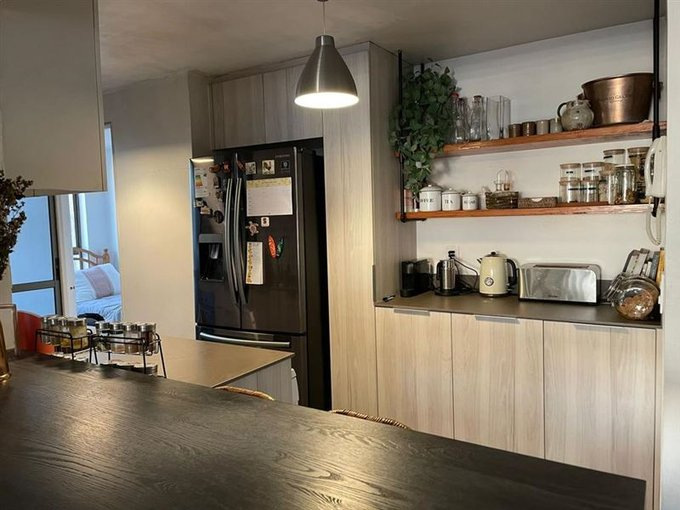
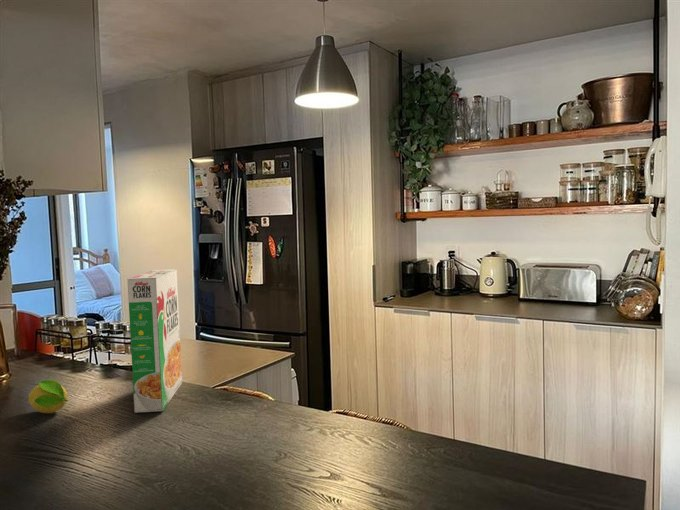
+ fruit (47, 396)
+ cereal box (157, 335)
